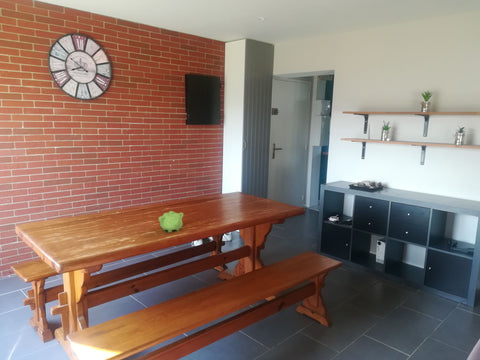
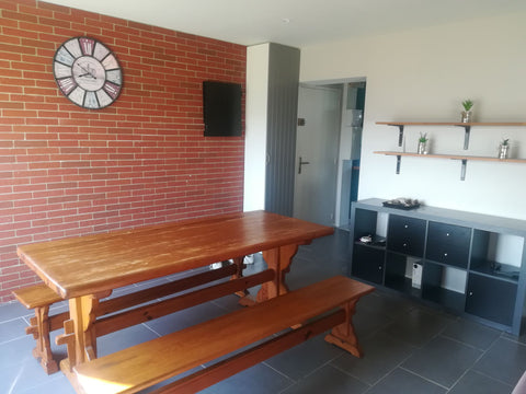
- teapot (172, 221)
